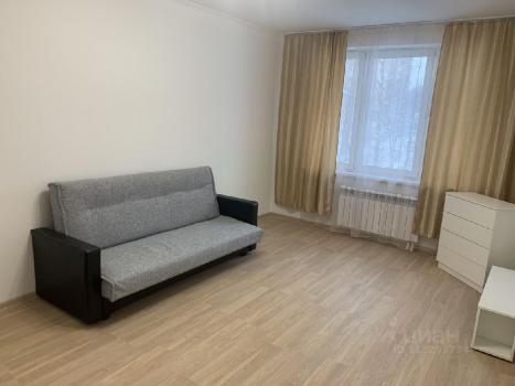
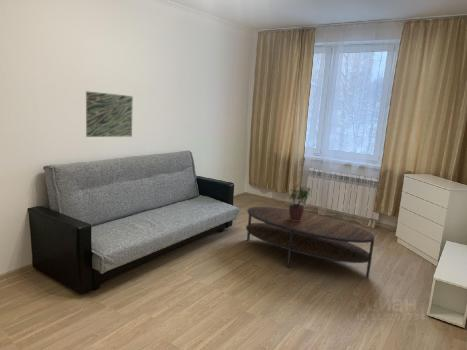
+ wall art (110, 115)
+ coffee table (303, 239)
+ potted plant (297, 203)
